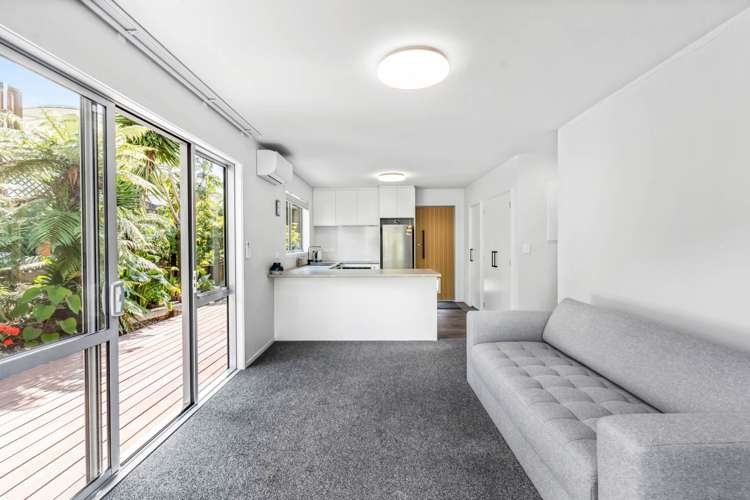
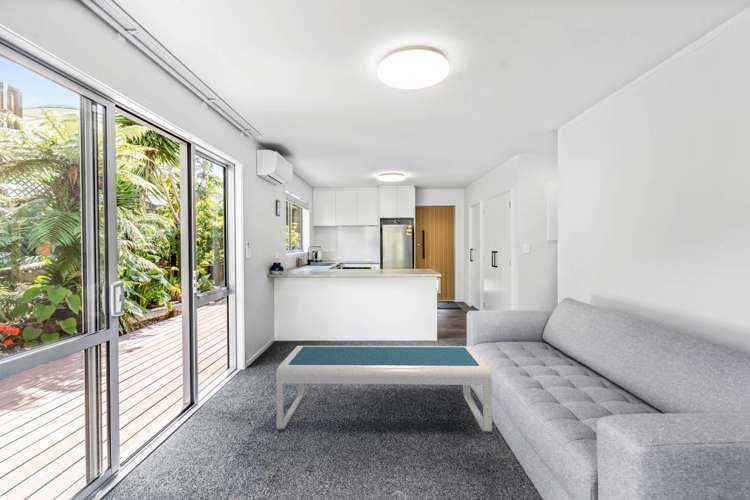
+ coffee table (383, 383)
